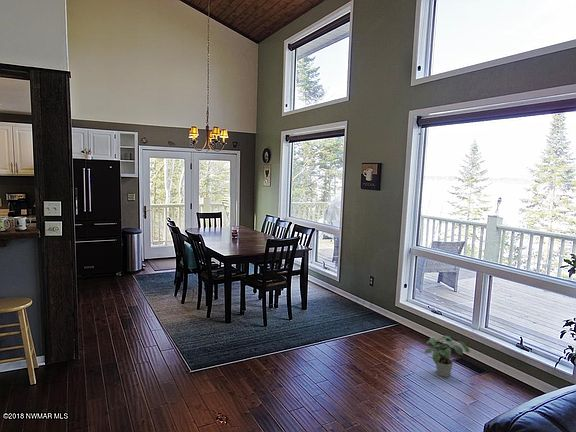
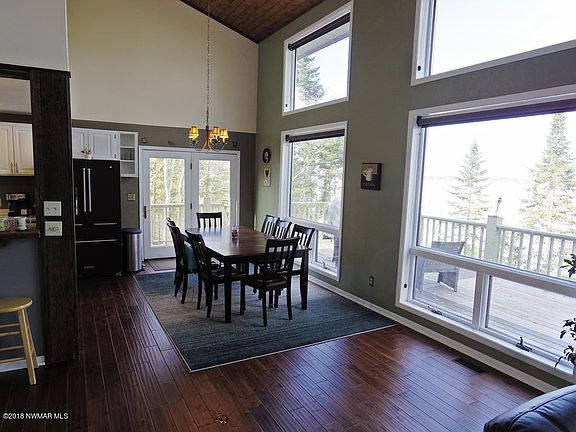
- potted plant (441, 356)
